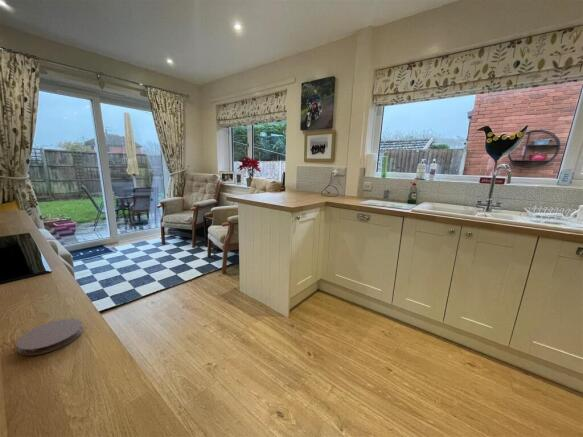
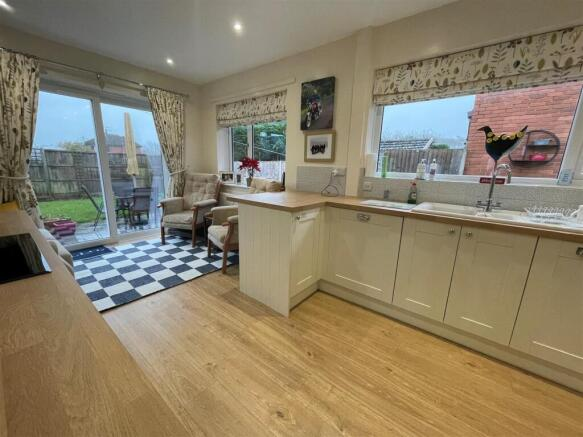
- coaster (51, 335)
